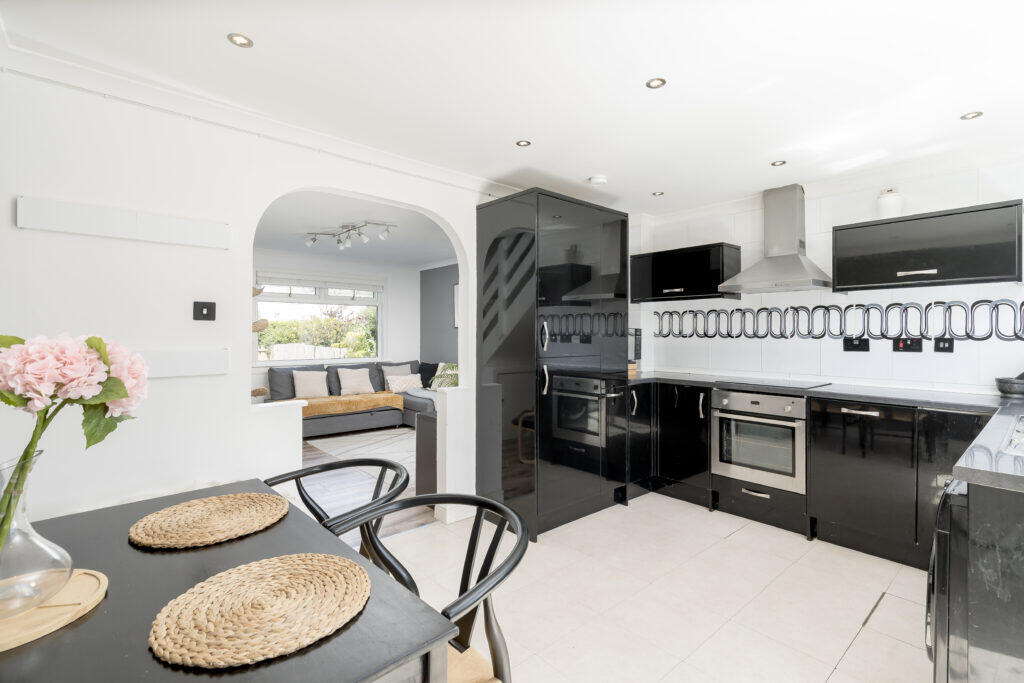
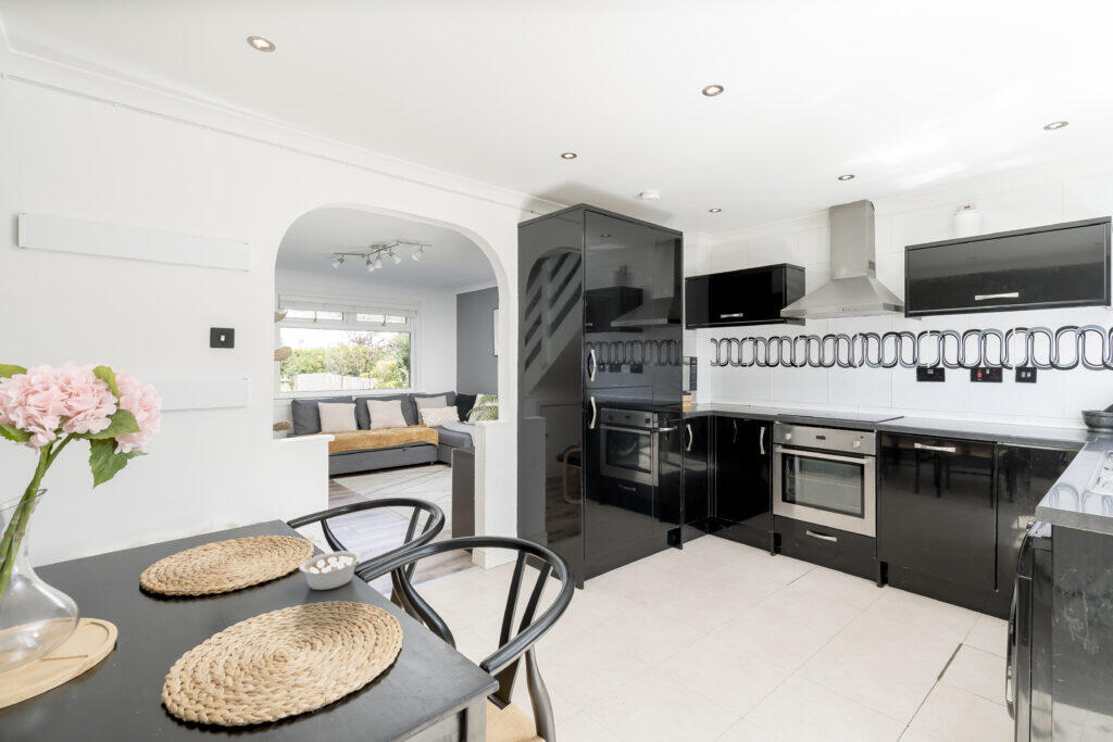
+ legume (333, 568)
